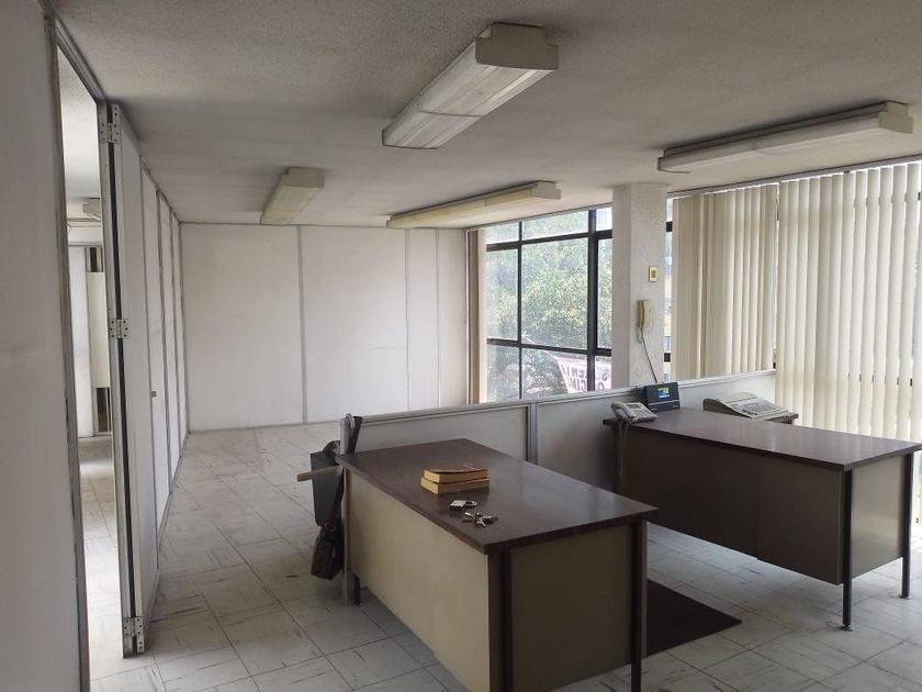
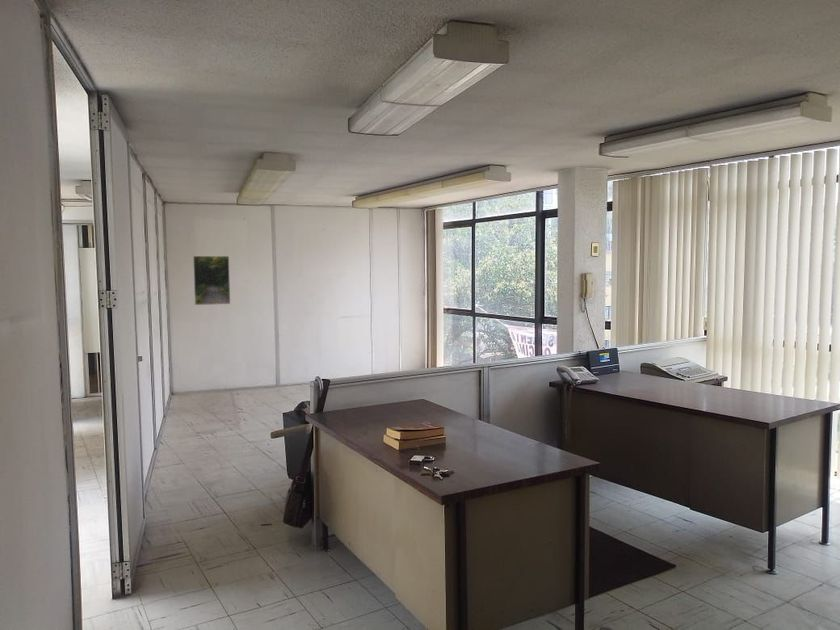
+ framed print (211, 280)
